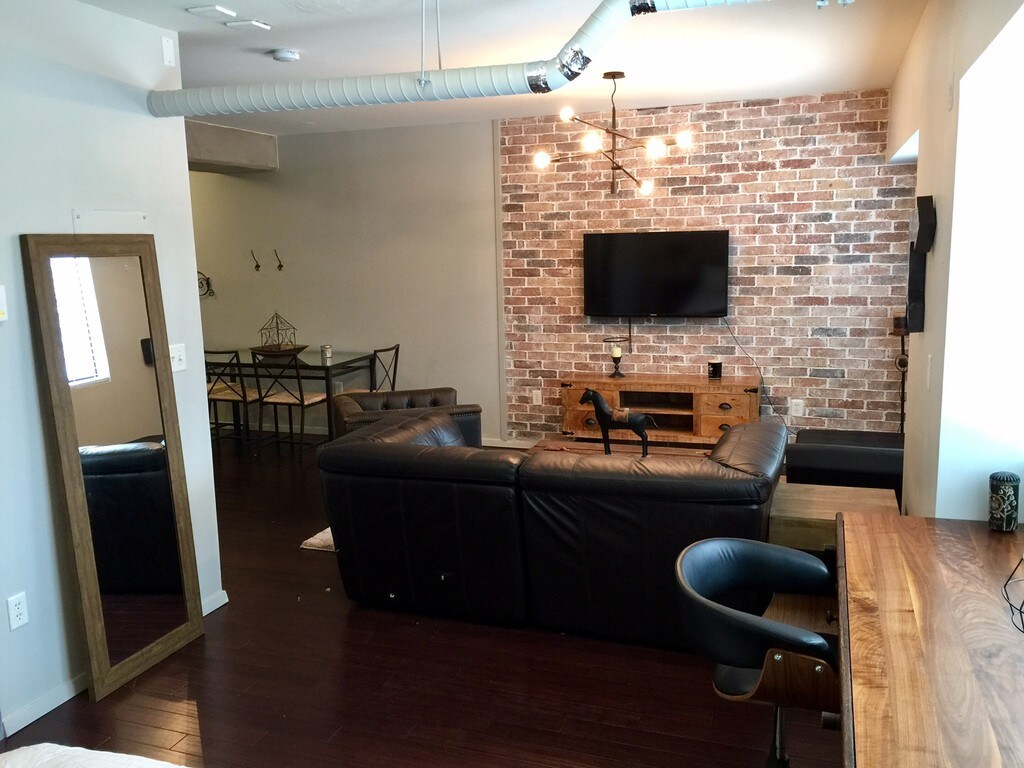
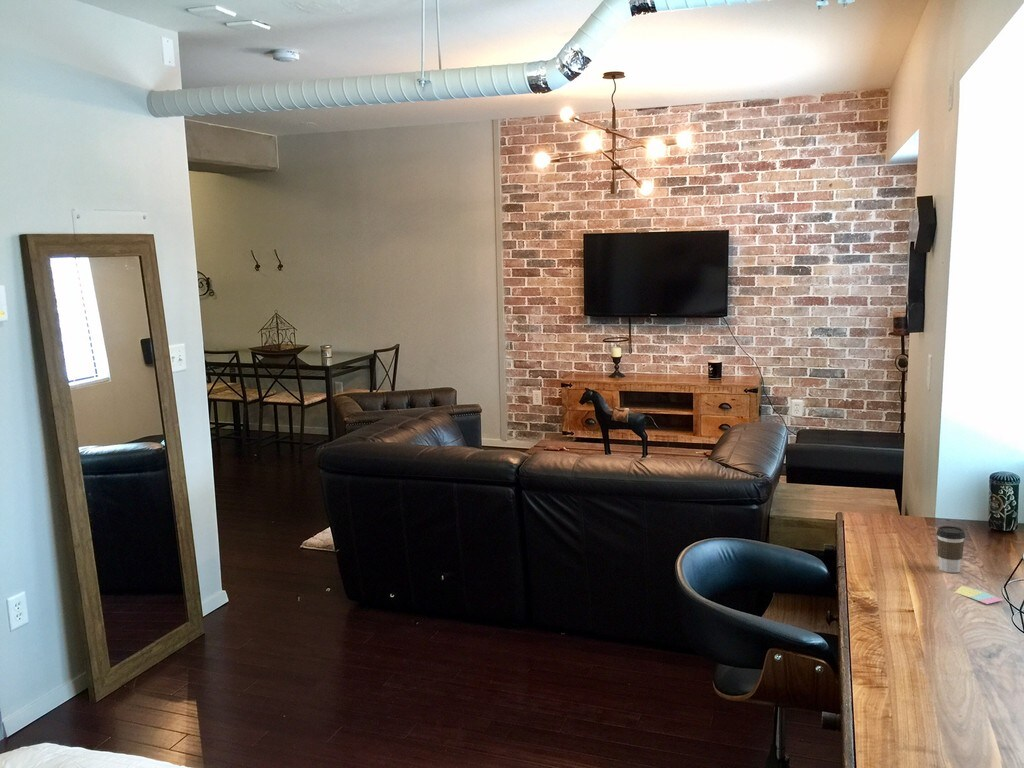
+ sticky notes (975, 594)
+ coffee cup (950, 549)
